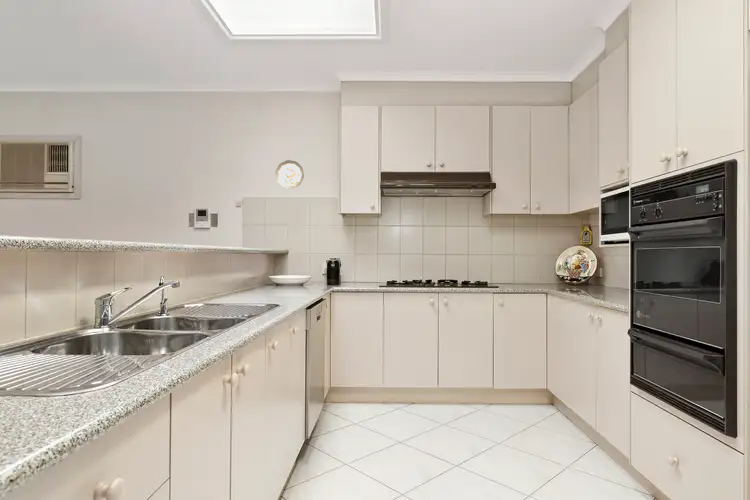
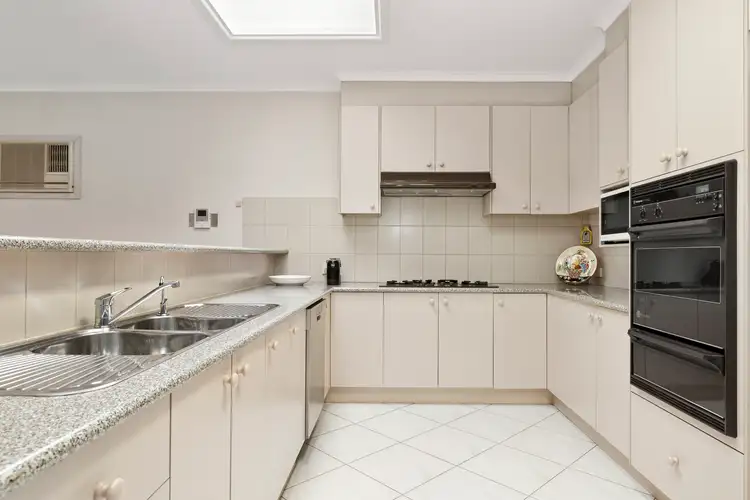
- decorative plate (289, 174)
